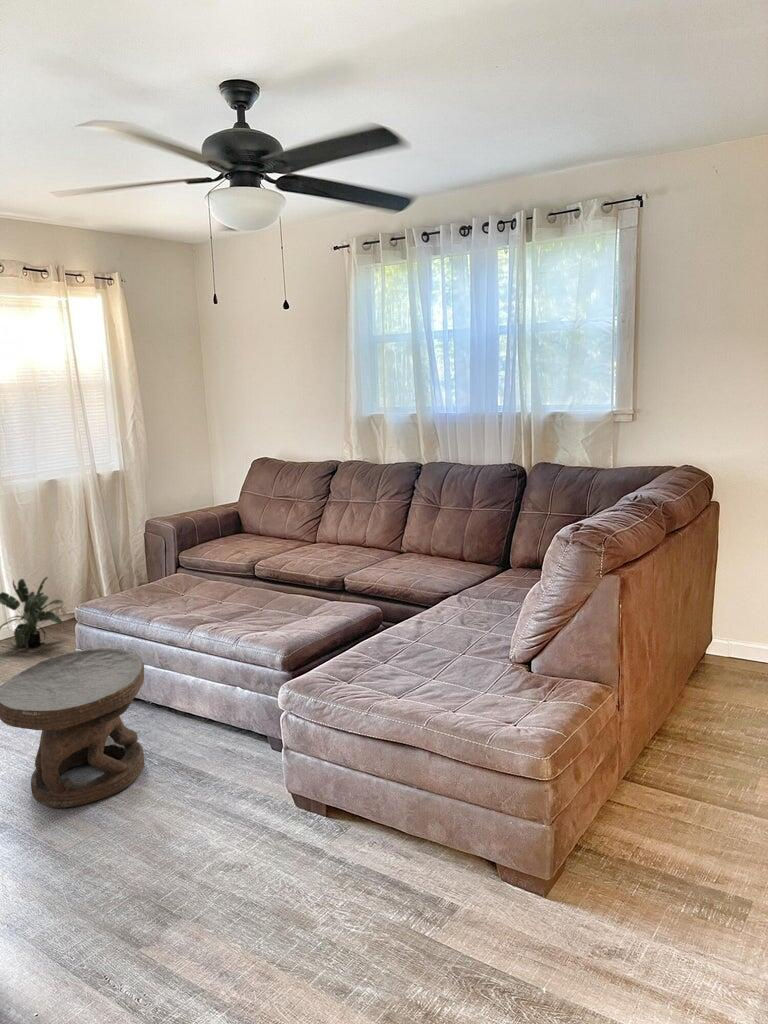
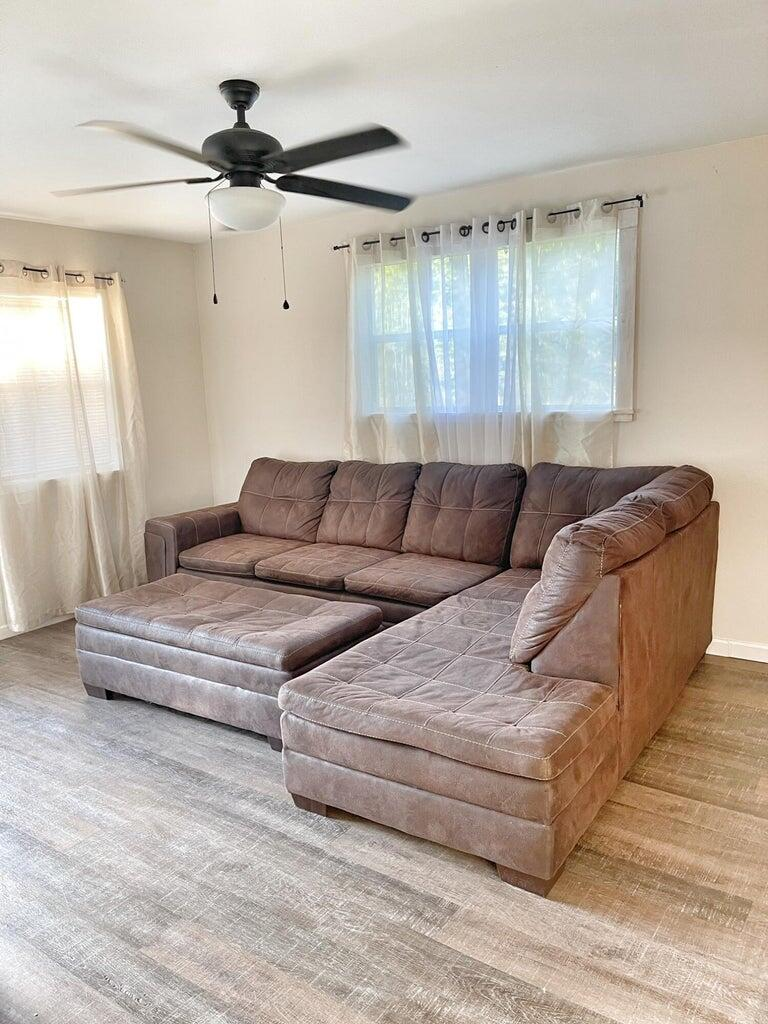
- carved stool (83, 725)
- potted plant (31, 613)
